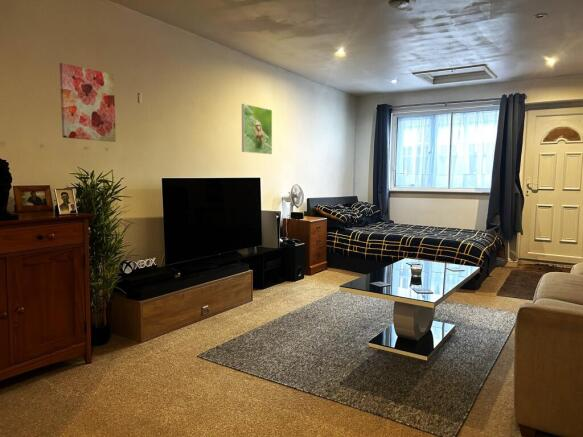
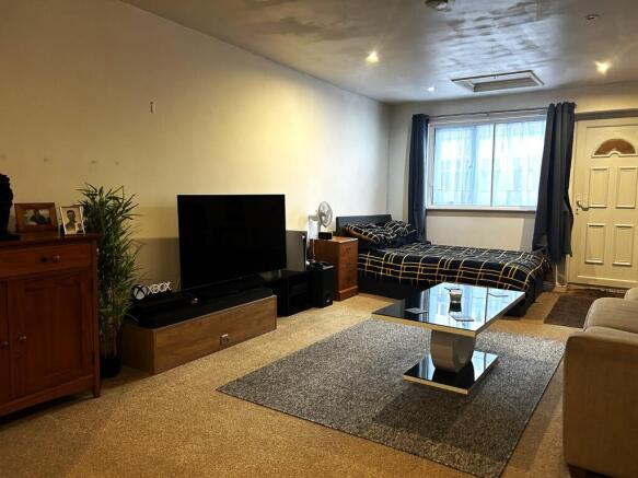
- wall art (89, 104)
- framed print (257, 130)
